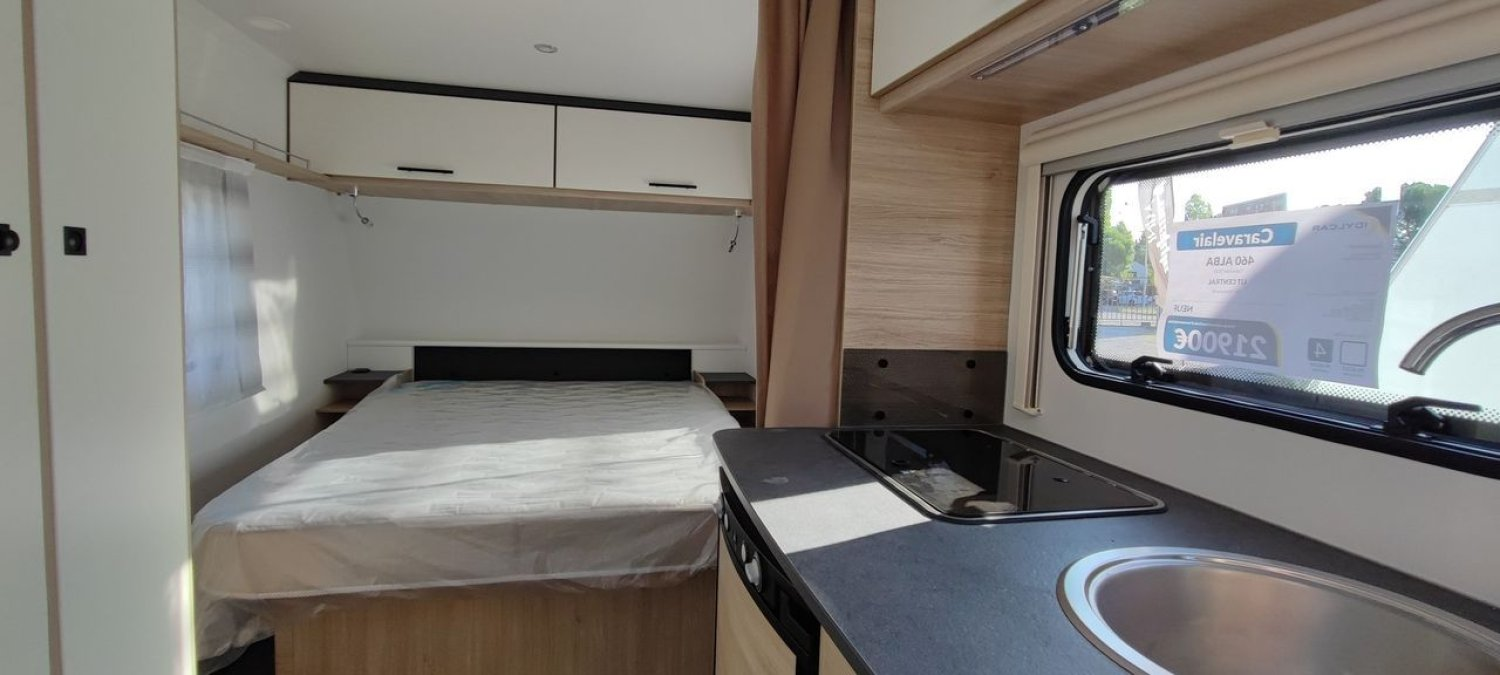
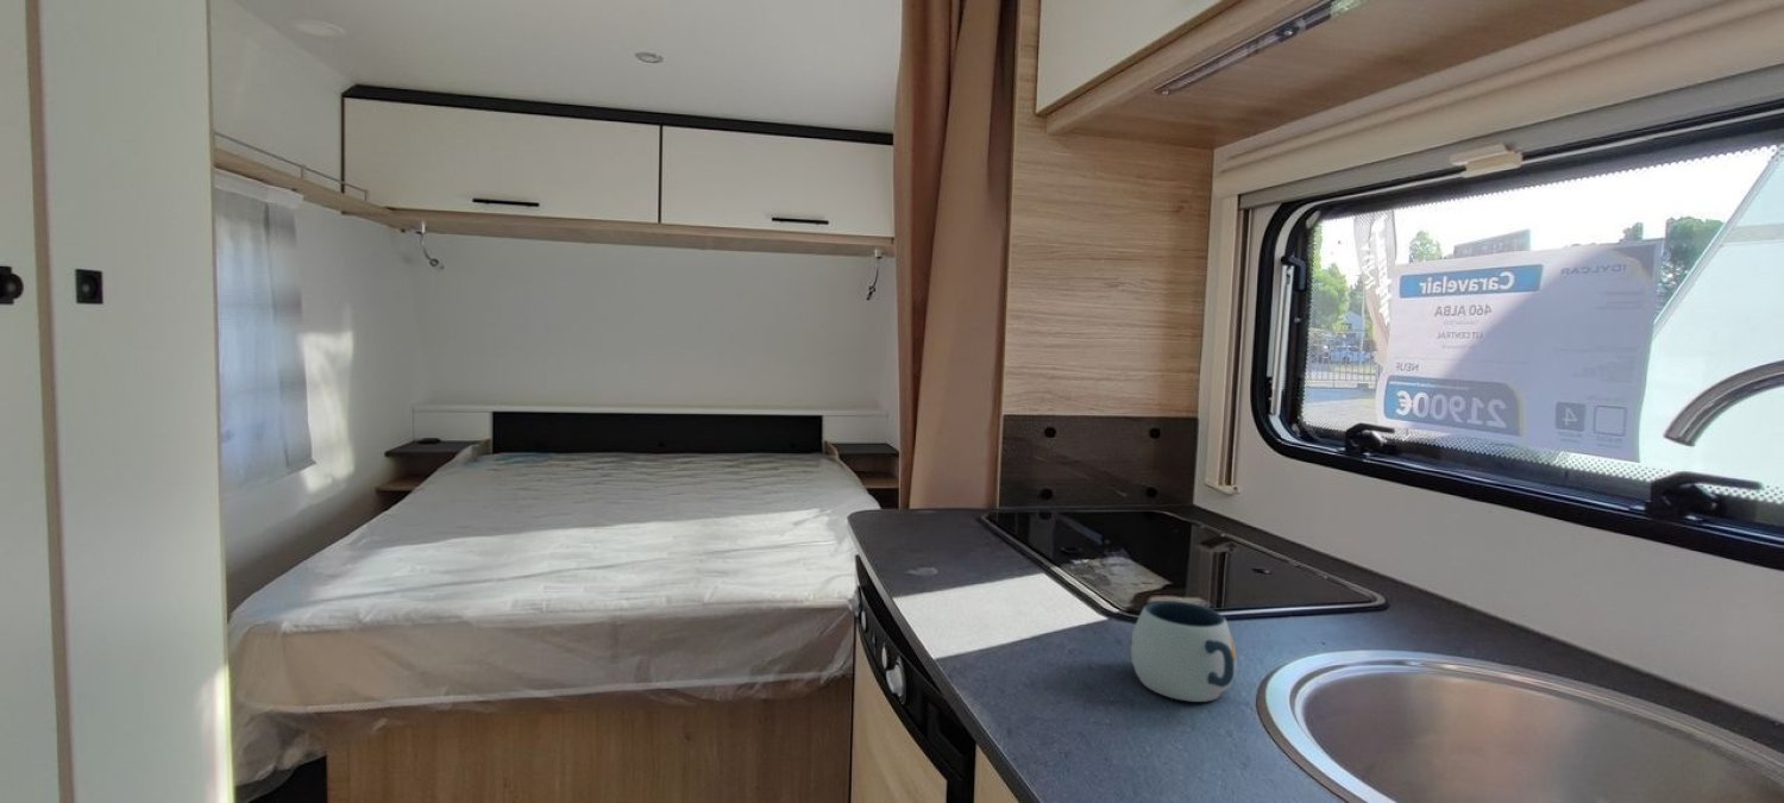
+ mug (1189, 653)
